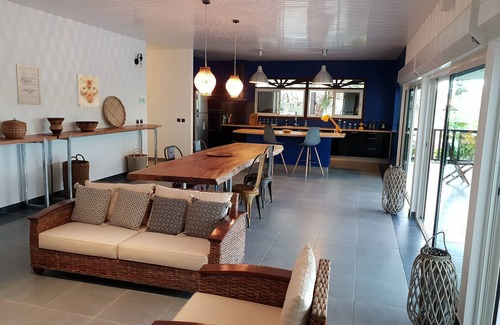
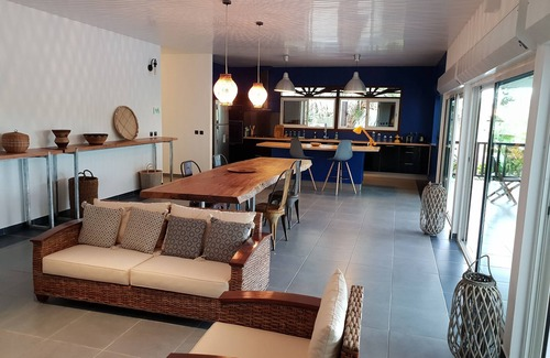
- wall art (29, 85)
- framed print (88, 91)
